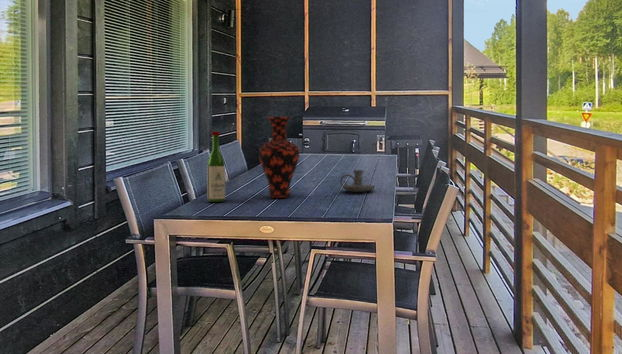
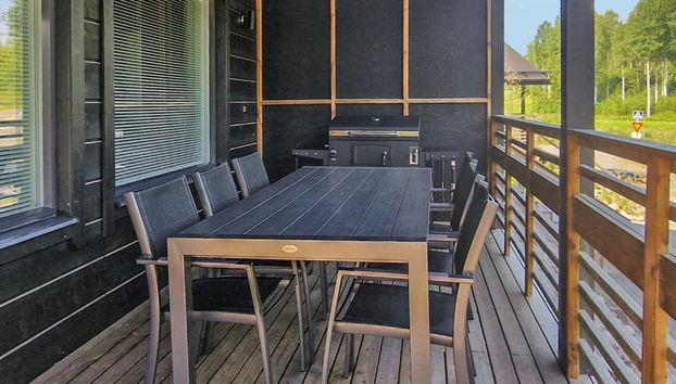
- candle holder (355, 180)
- wine bottle (216, 166)
- vase (279, 157)
